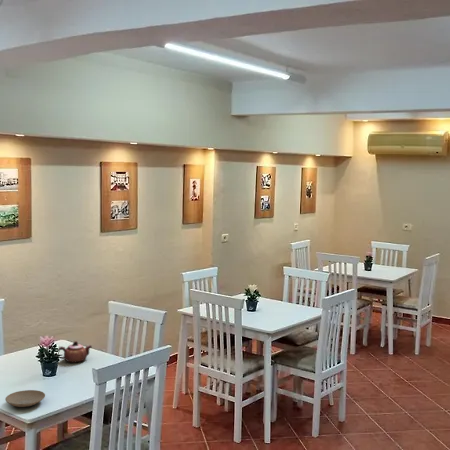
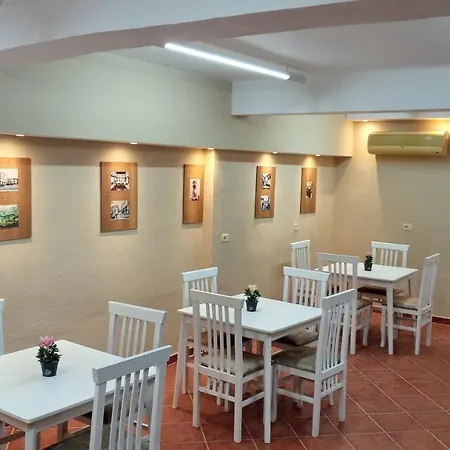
- plate (25, 399)
- teapot (74, 350)
